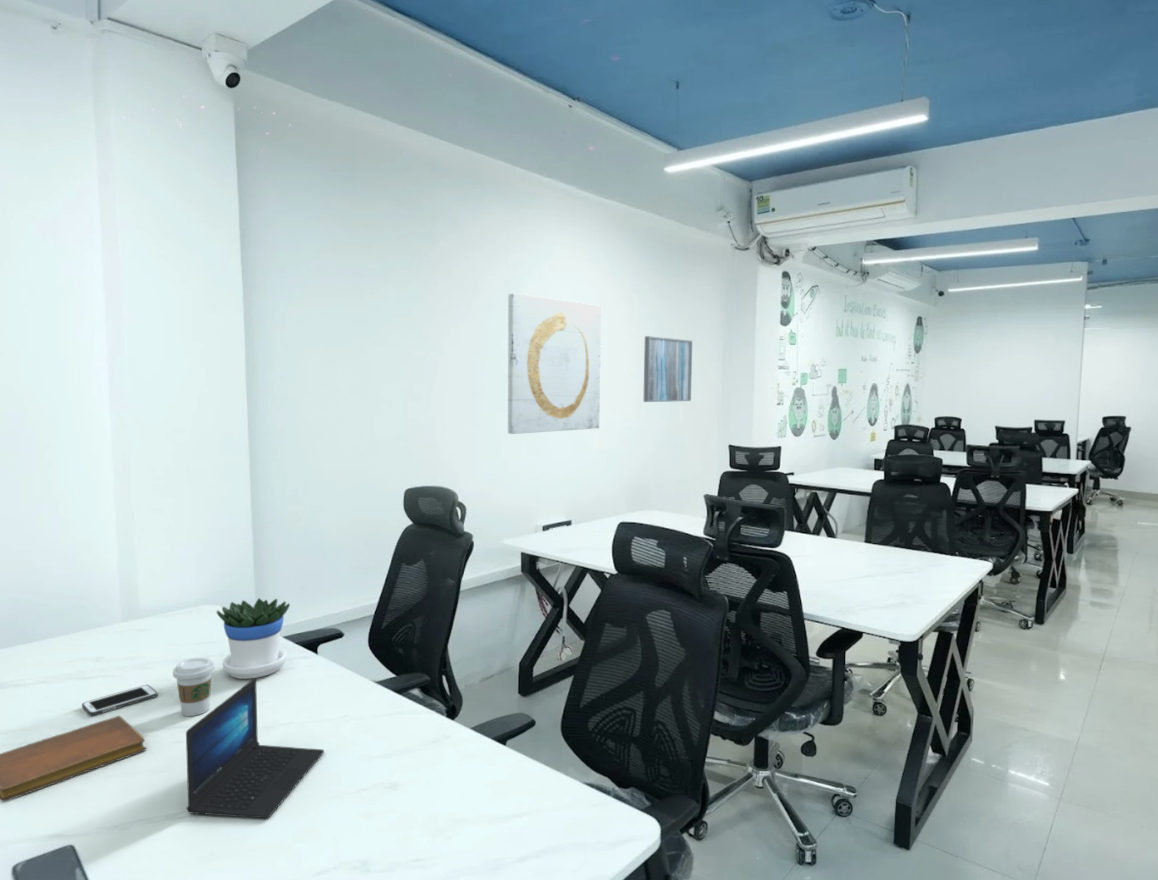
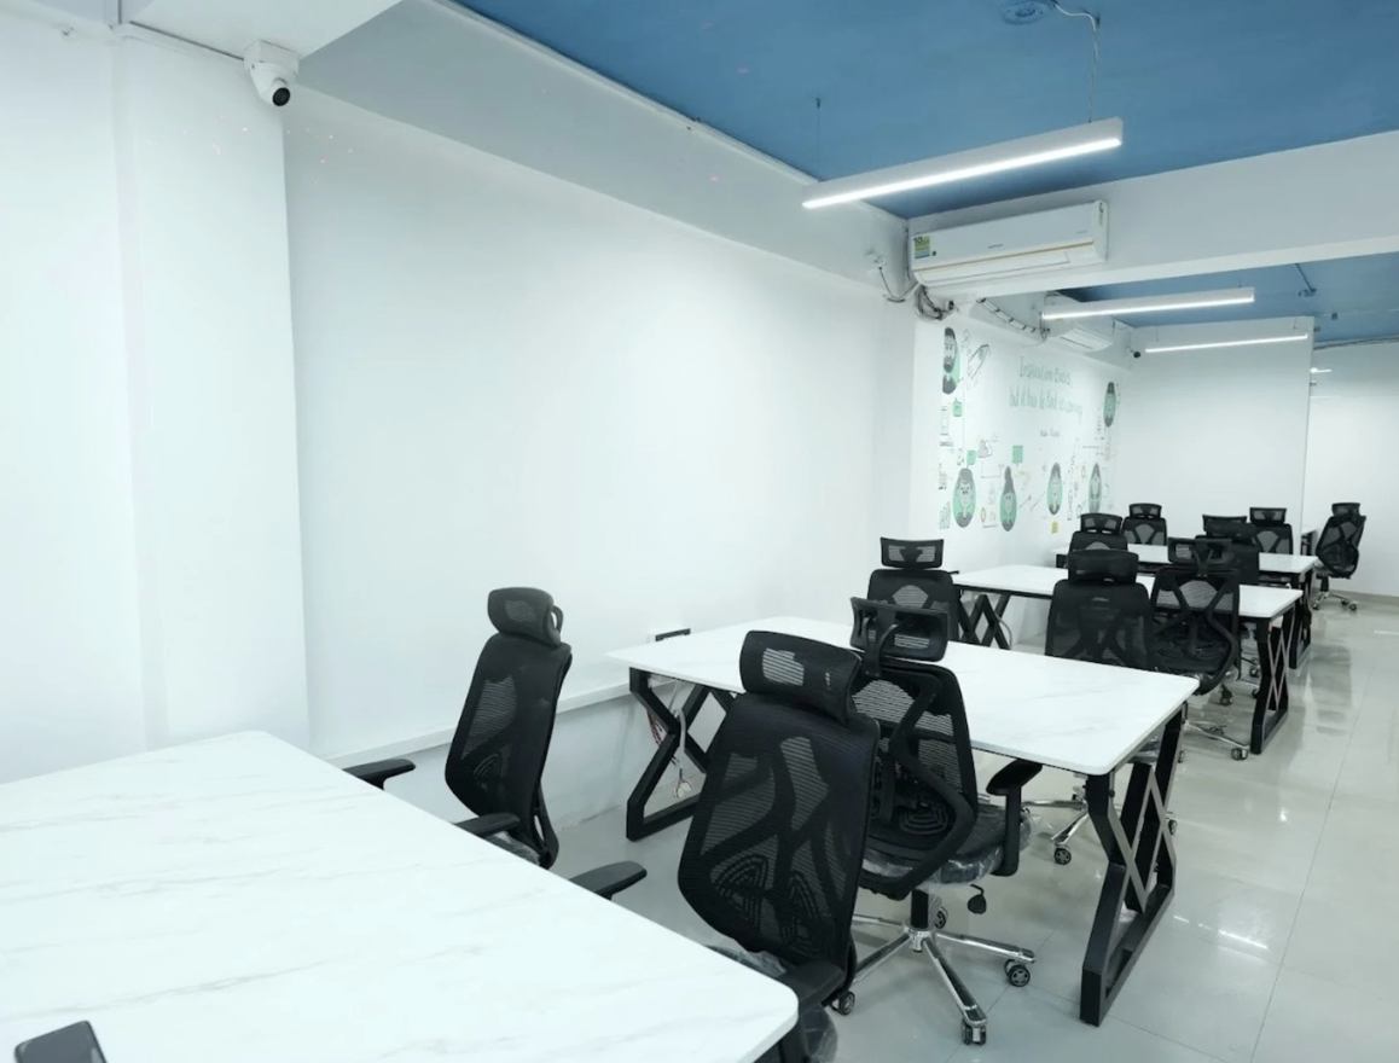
- wall art (556, 366)
- flowerpot (254, 638)
- notebook (66, 754)
- cell phone (120, 699)
- wall art (668, 370)
- laptop (258, 742)
- coffee cup (194, 686)
